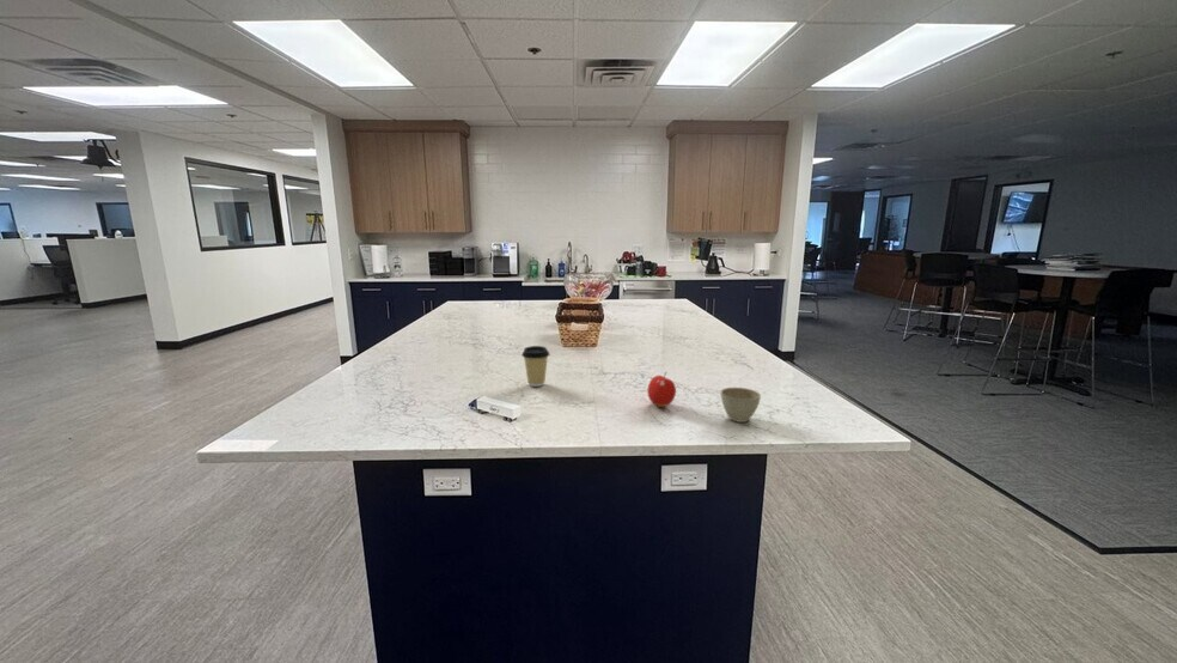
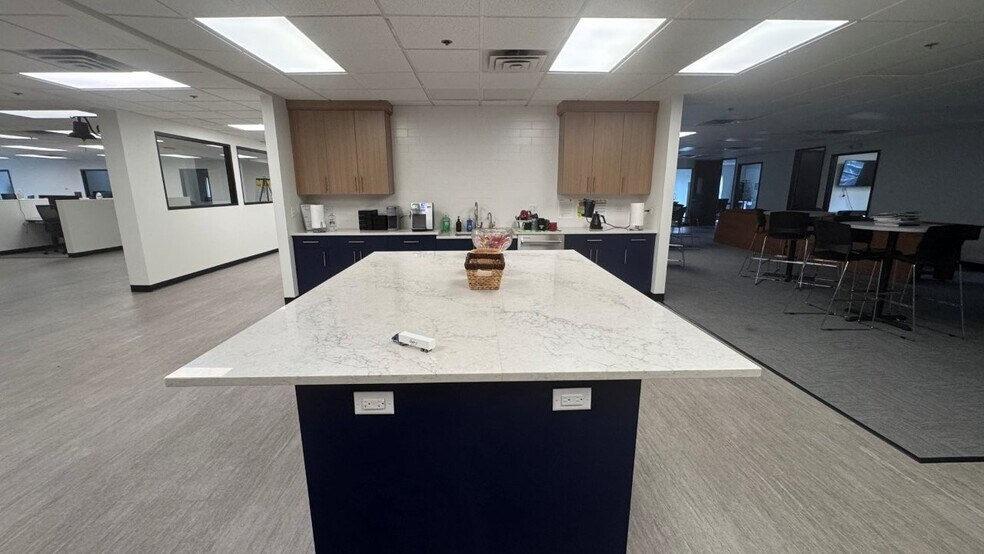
- coffee cup (536, 366)
- flower pot (739, 406)
- fruit (661, 388)
